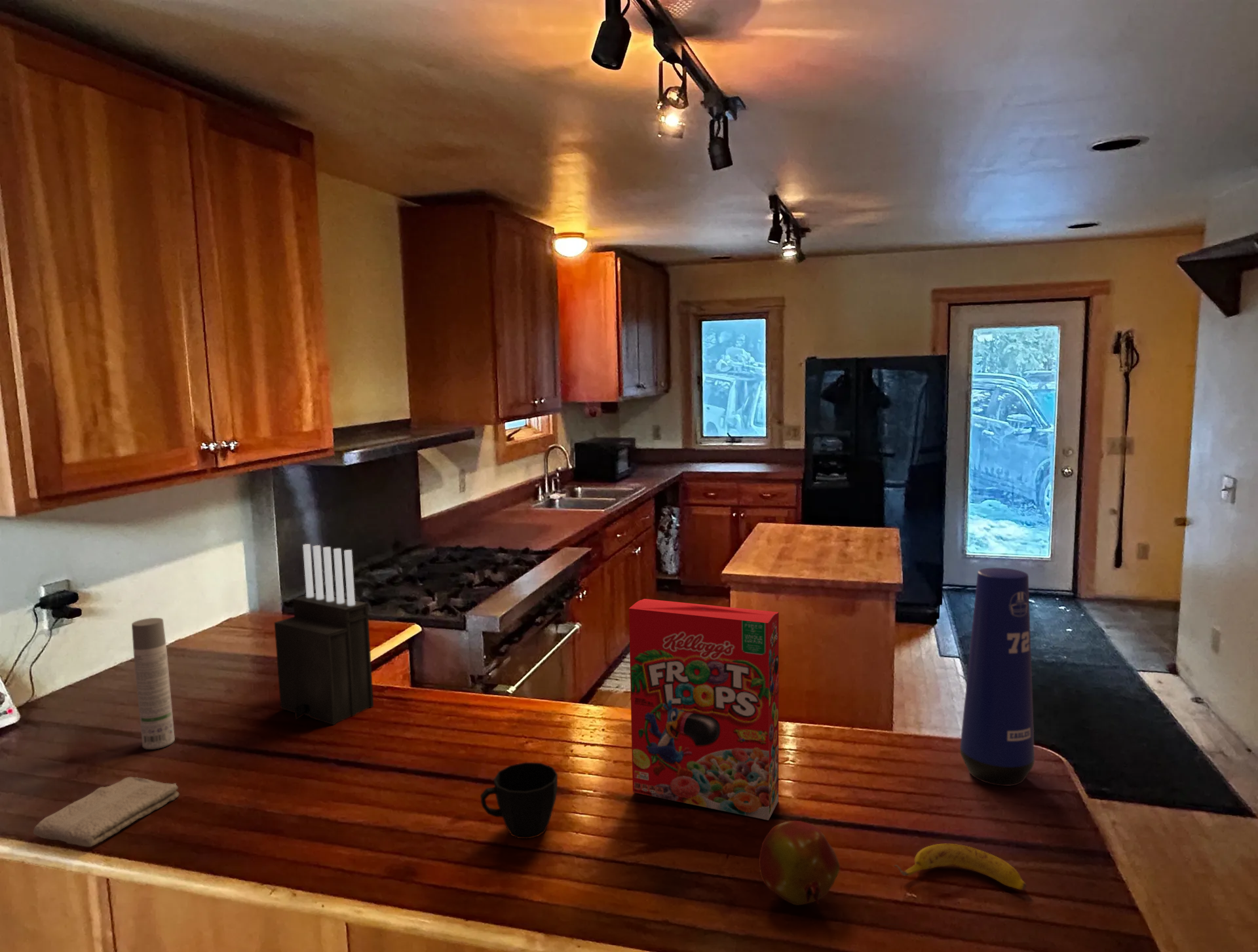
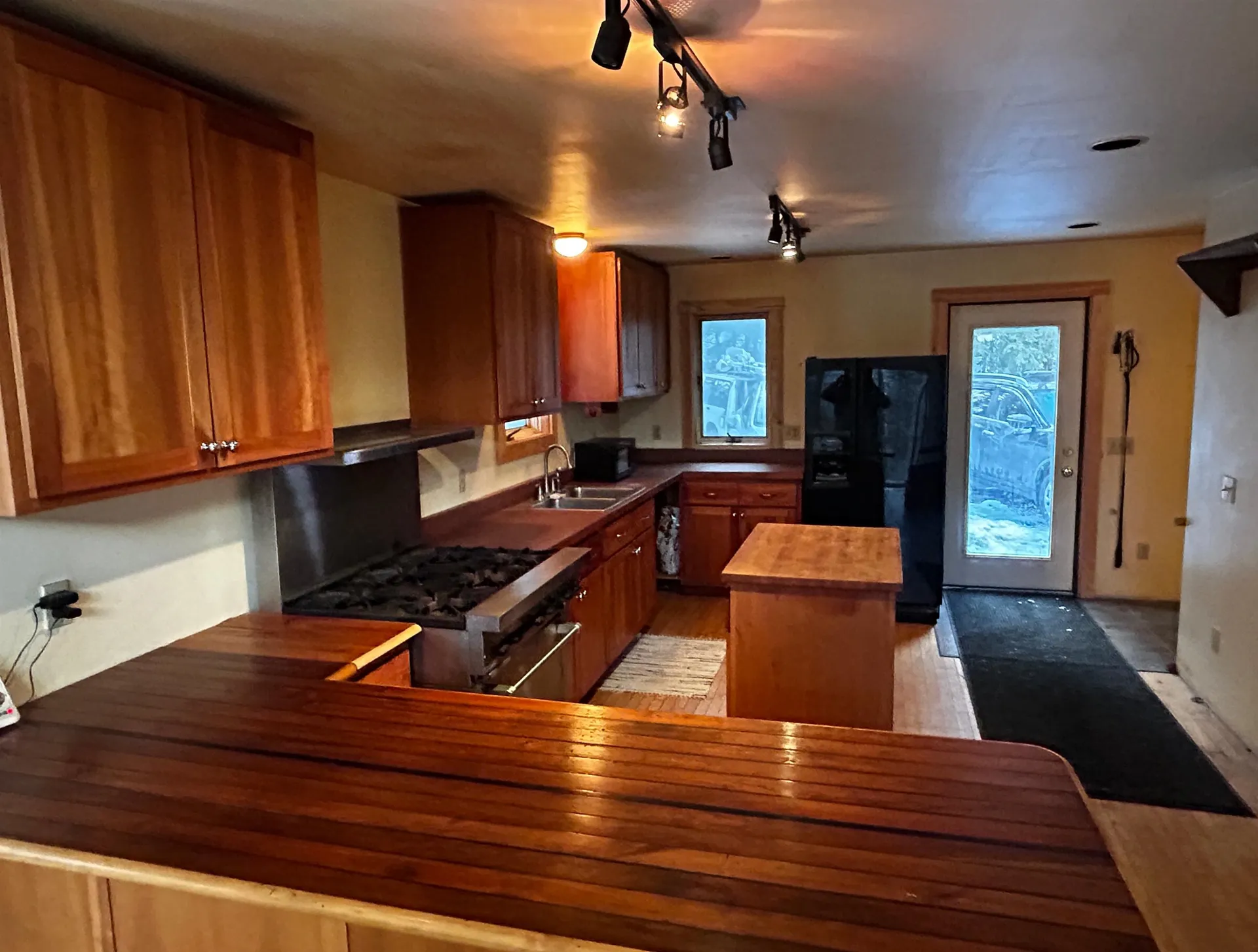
- knife block (317, 631)
- fruit (800, 867)
- washcloth (111, 809)
- spray bottle (153, 683)
- vase (999, 674)
- banana (961, 867)
- cup (522, 802)
- cereal box (704, 704)
